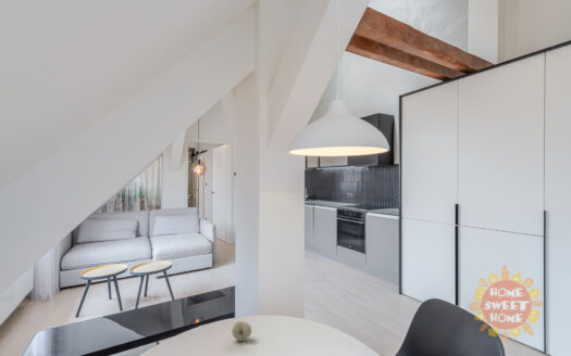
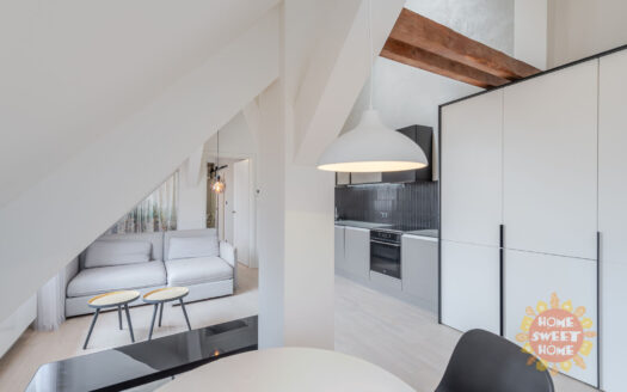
- fruit (241, 331)
